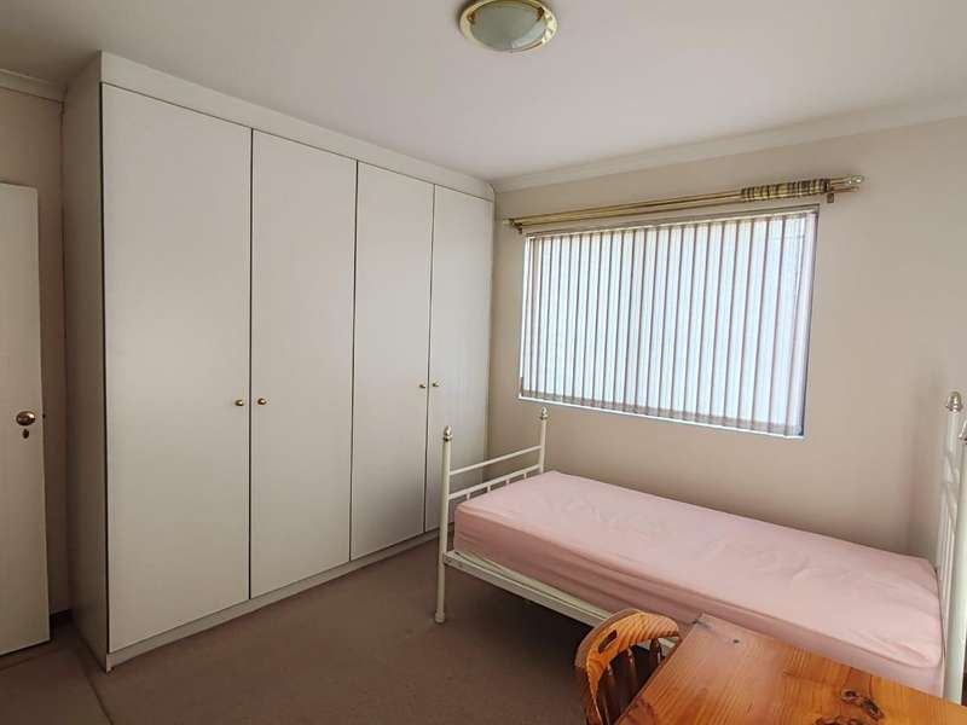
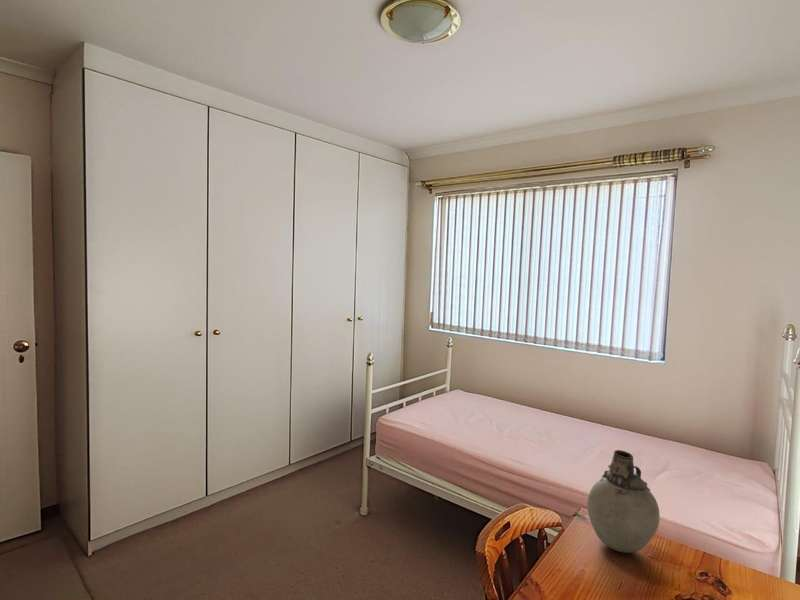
+ vase (623, 500)
